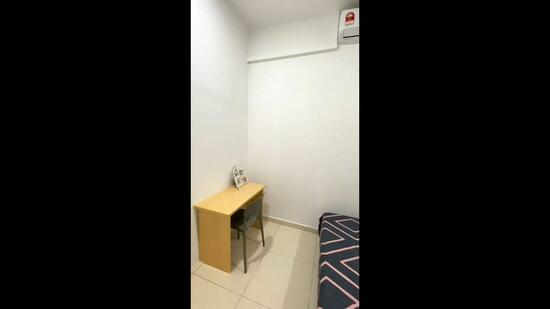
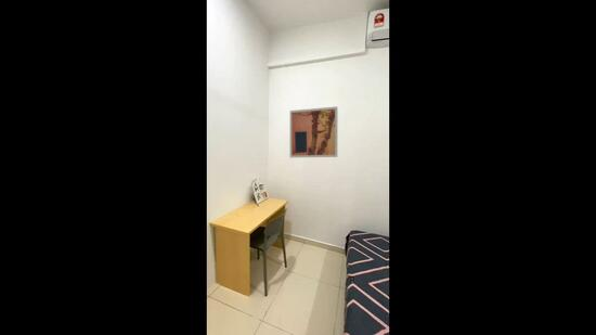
+ wall art (312, 132)
